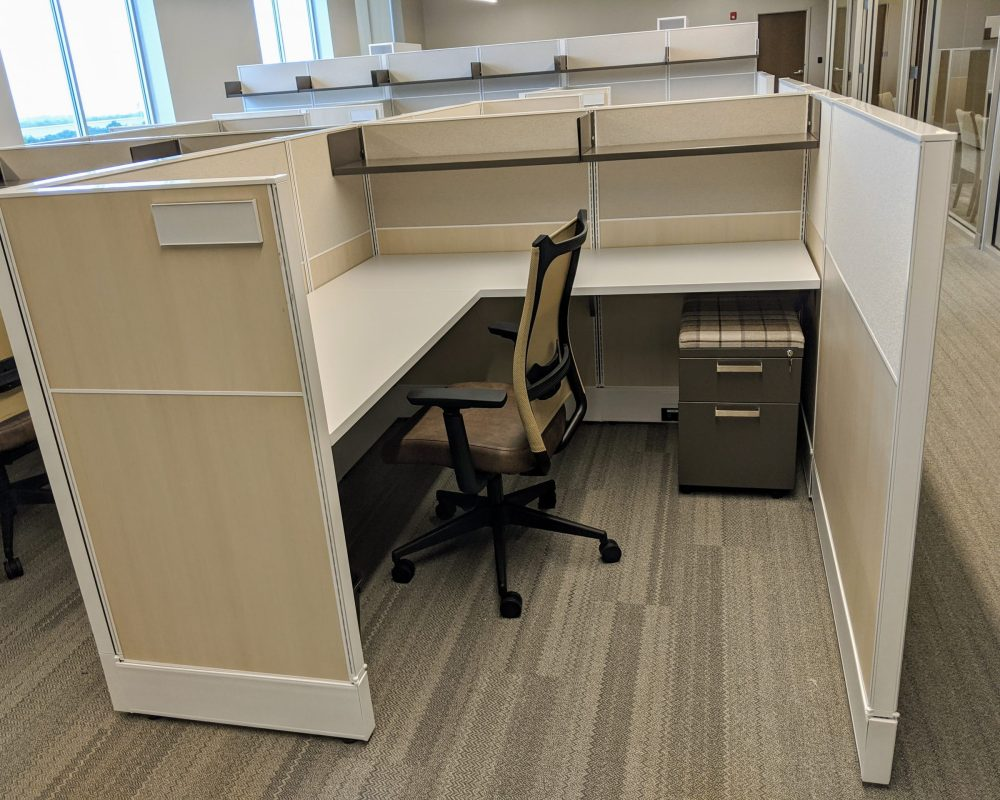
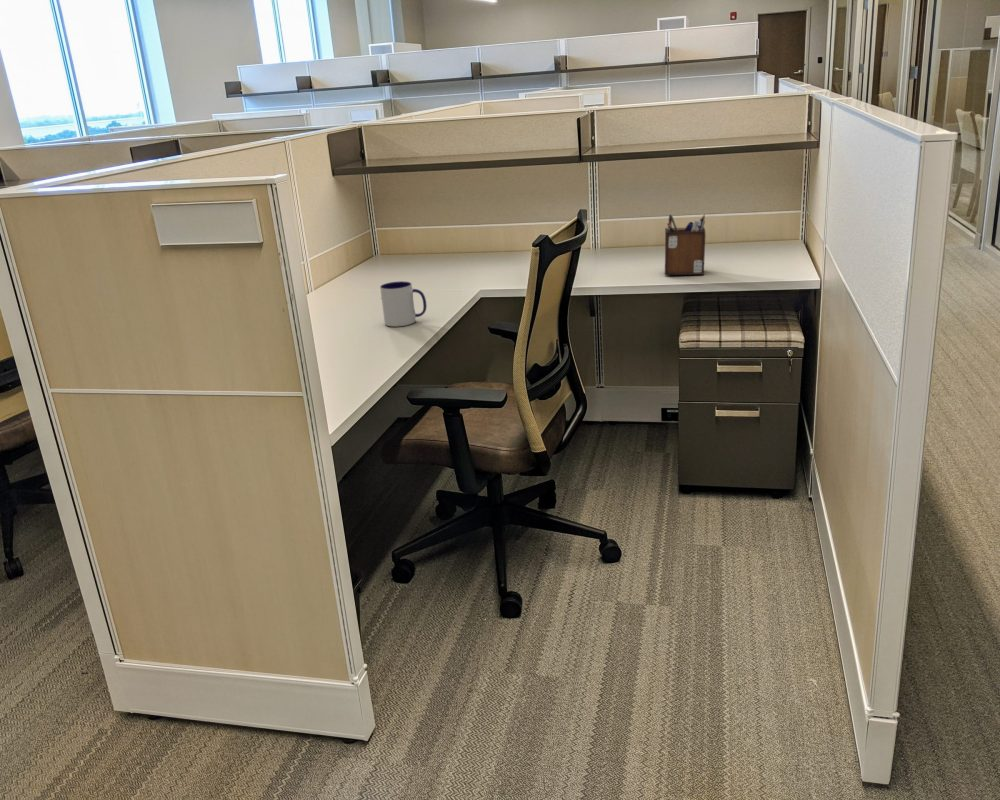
+ mug (404, 303)
+ desk organizer (684, 243)
